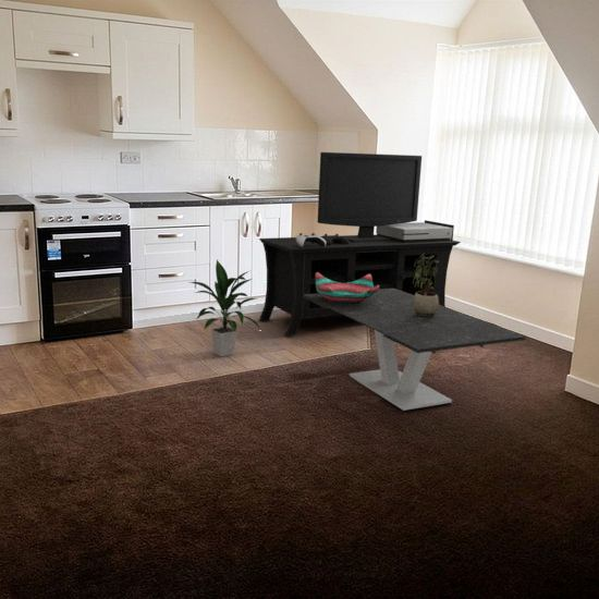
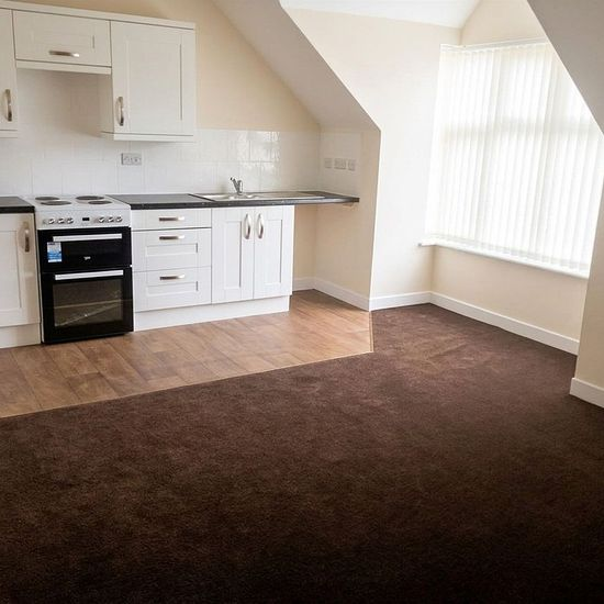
- decorative bowl (345, 289)
- potted plant (425, 285)
- media console (363, 239)
- indoor plant (228, 308)
- coffee table (394, 351)
